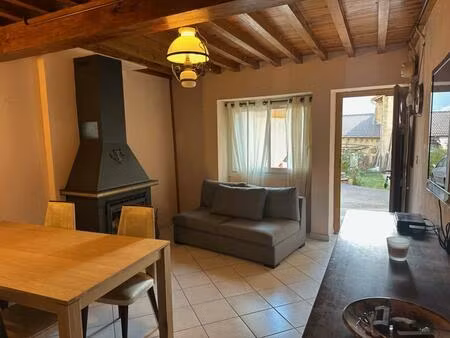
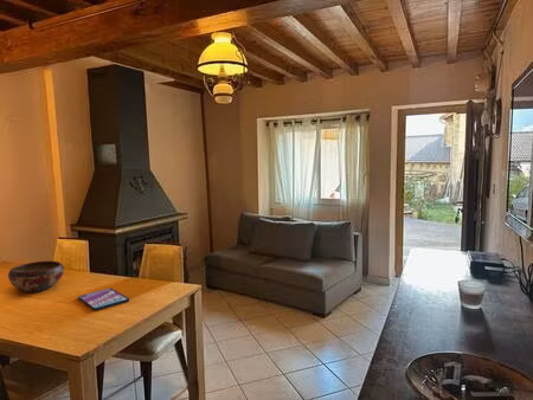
+ video game case (103, 298)
+ decorative bowl (37, 277)
